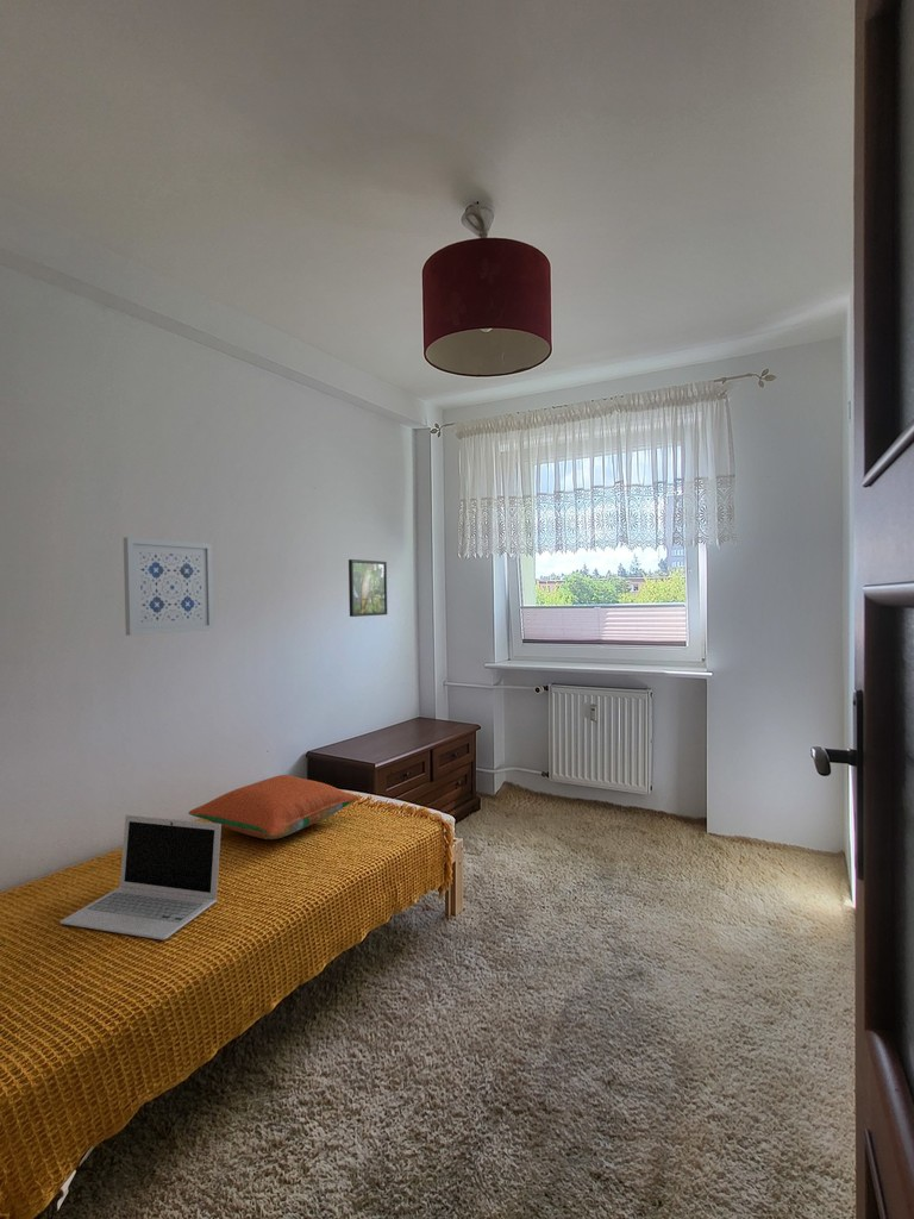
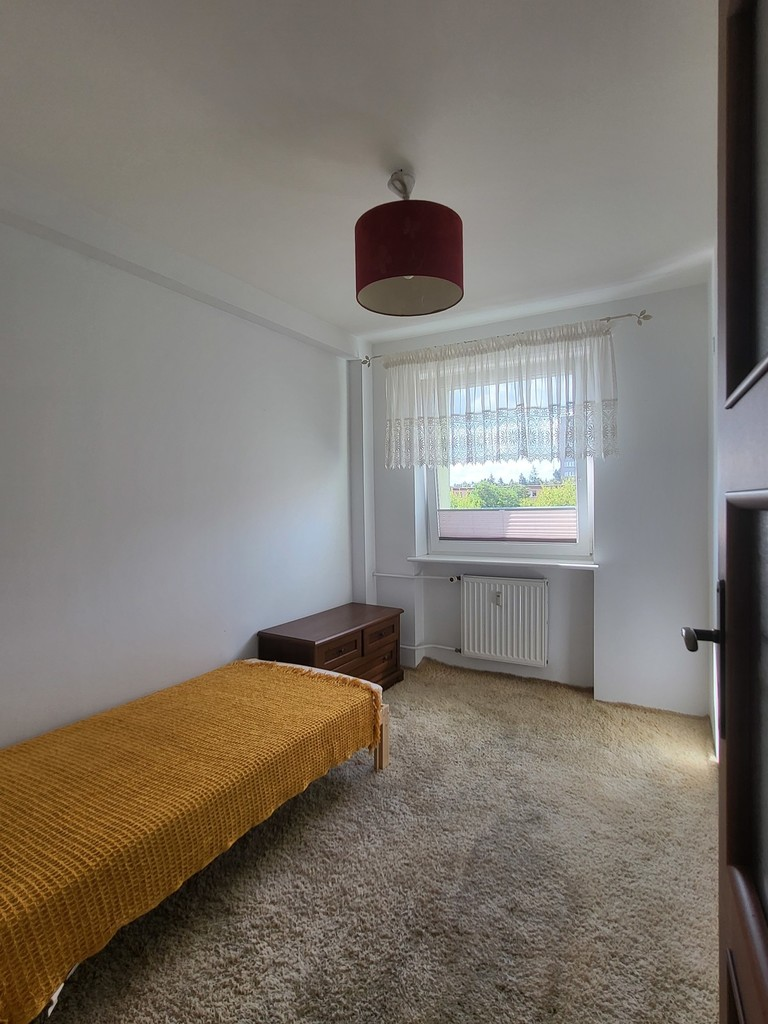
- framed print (368, 588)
- pillow (276, 805)
- laptop (143, 871)
- wall art (171, 586)
